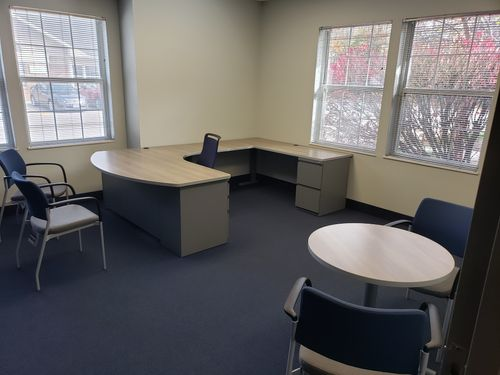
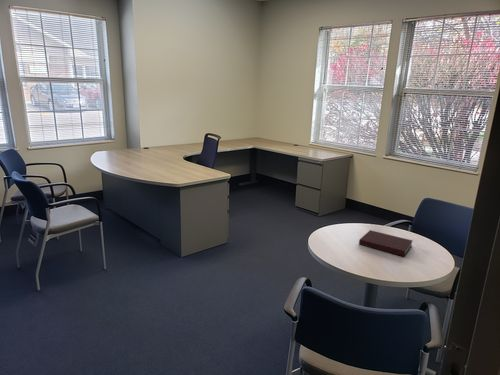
+ notebook (385, 242)
